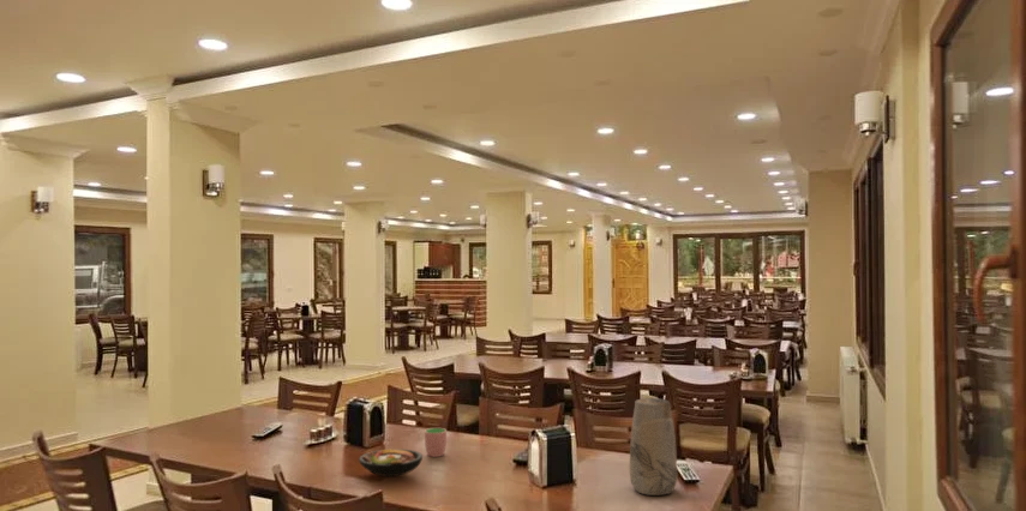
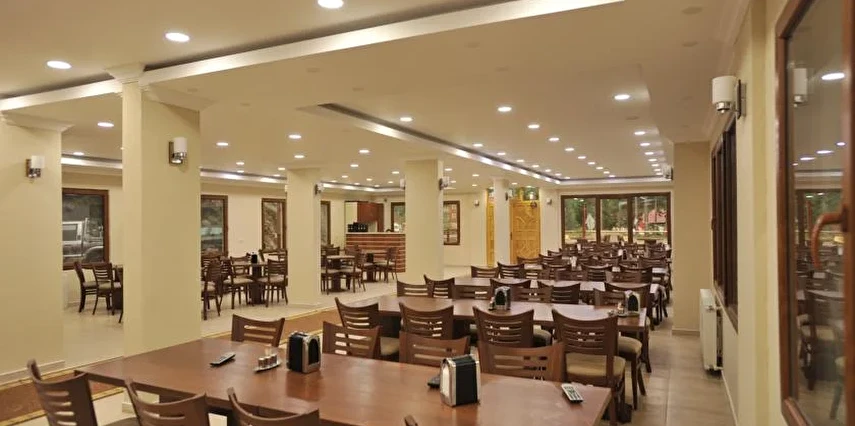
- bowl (390, 463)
- vase (653, 445)
- cup (437, 441)
